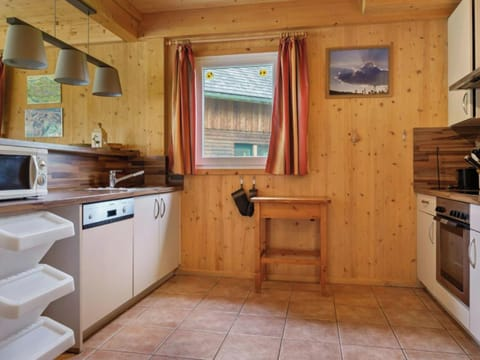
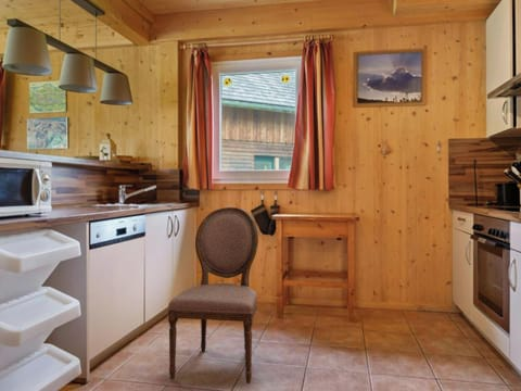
+ dining chair (218, 286)
